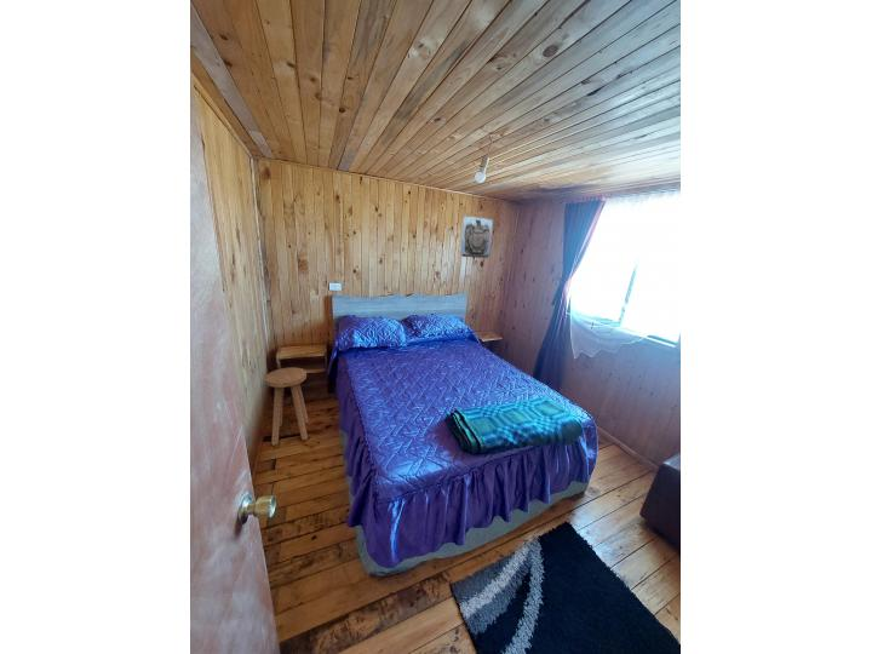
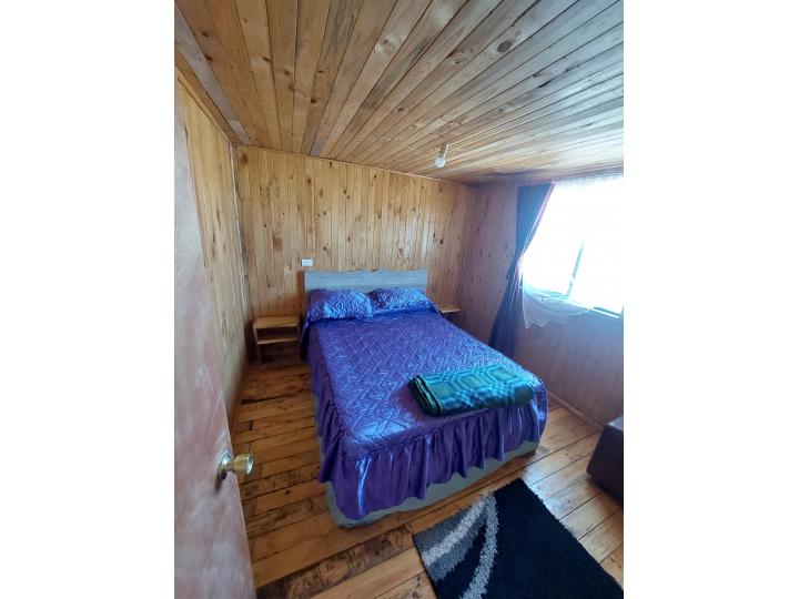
- stool (293, 401)
- wall sculpture (477, 237)
